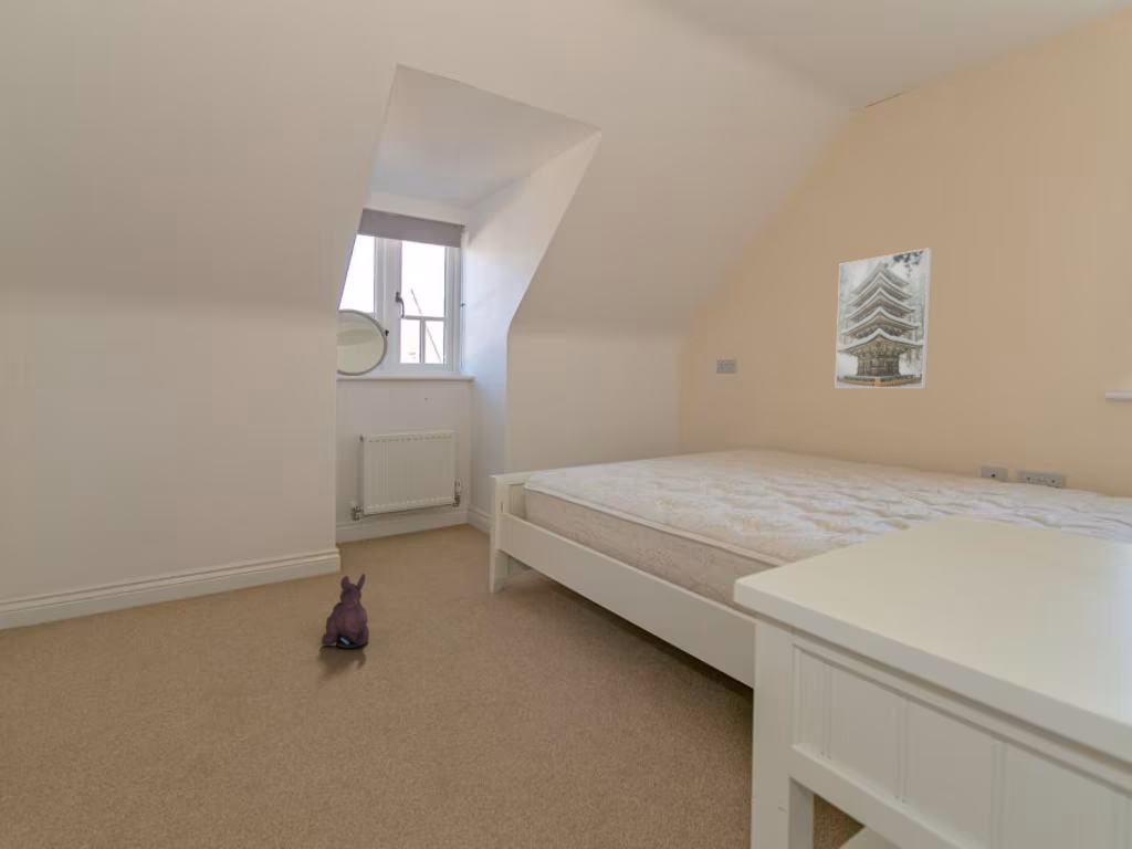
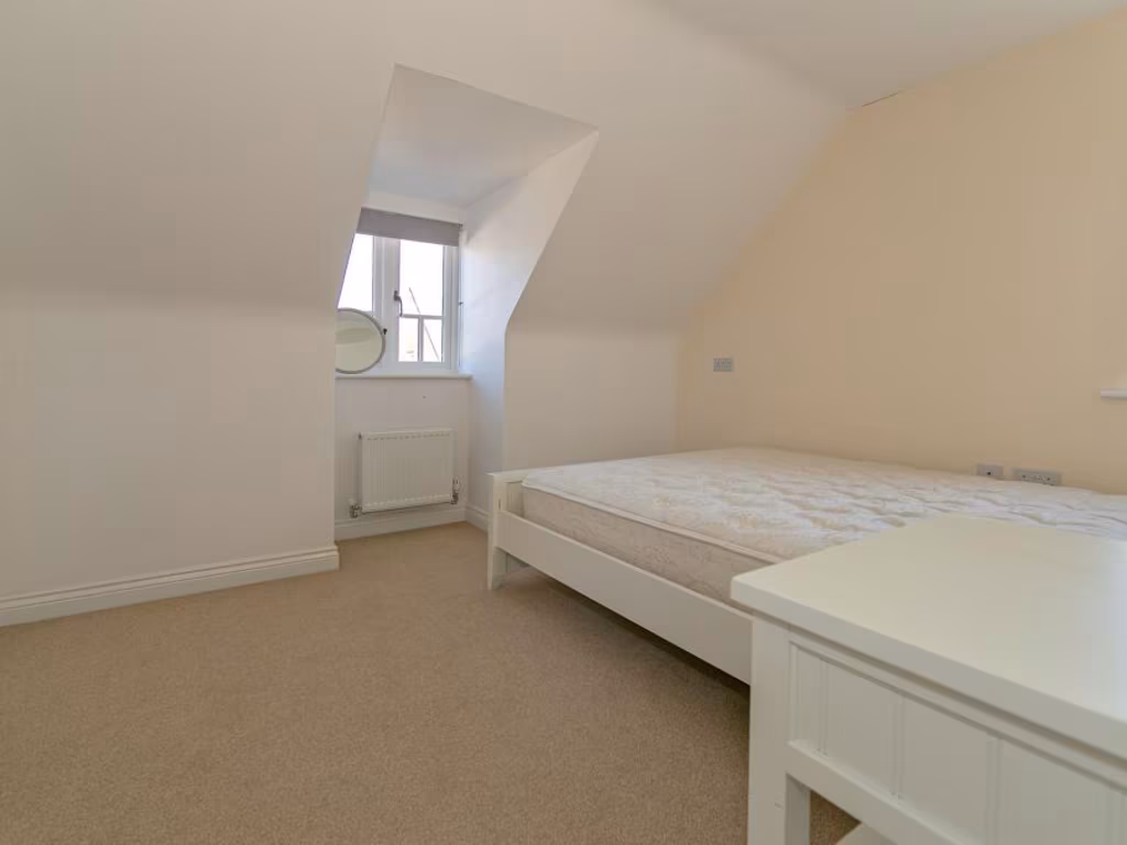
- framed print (880, 323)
- plush toy (355, 610)
